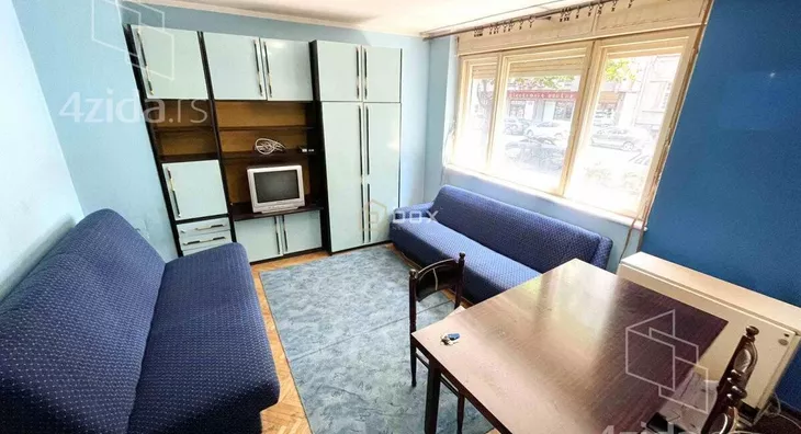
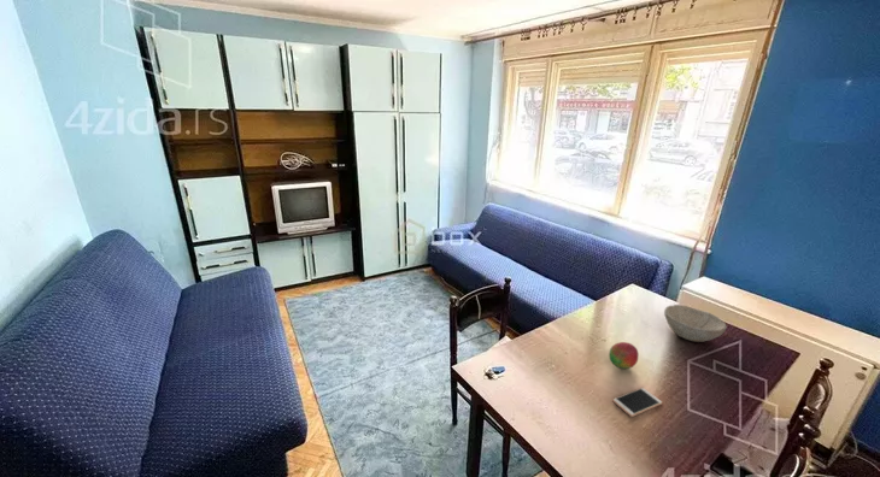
+ fruit (622, 355)
+ smartphone (636, 401)
+ bowl (691, 326)
